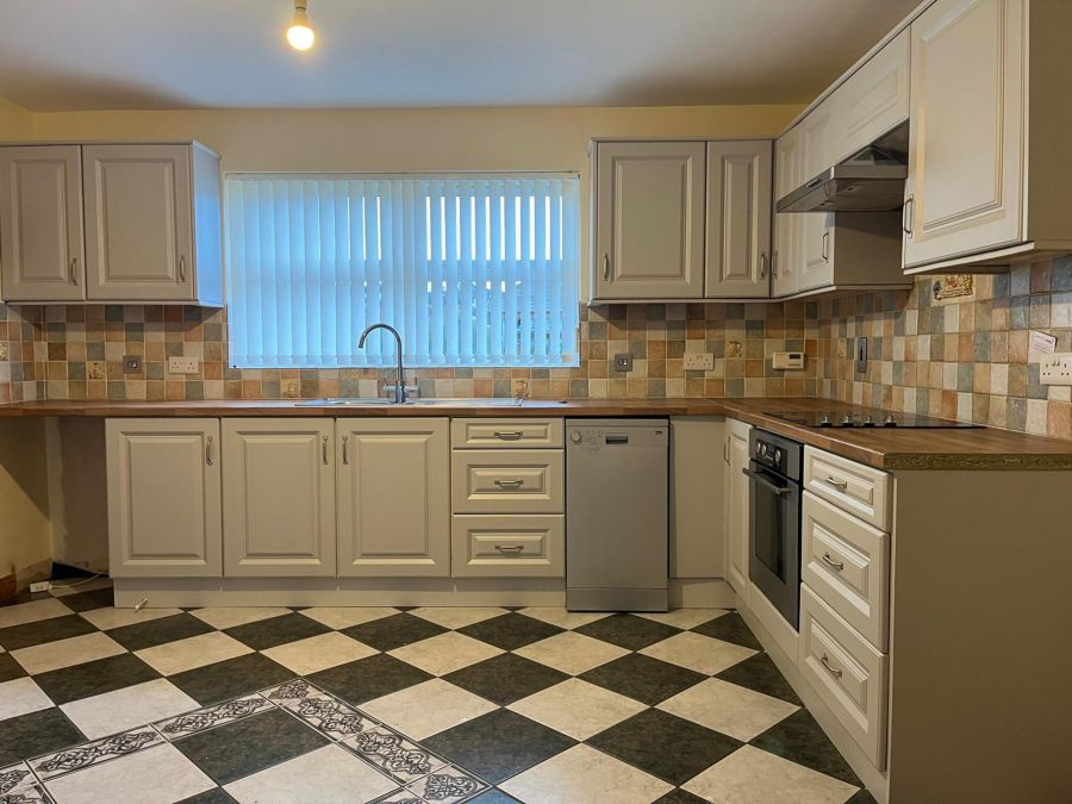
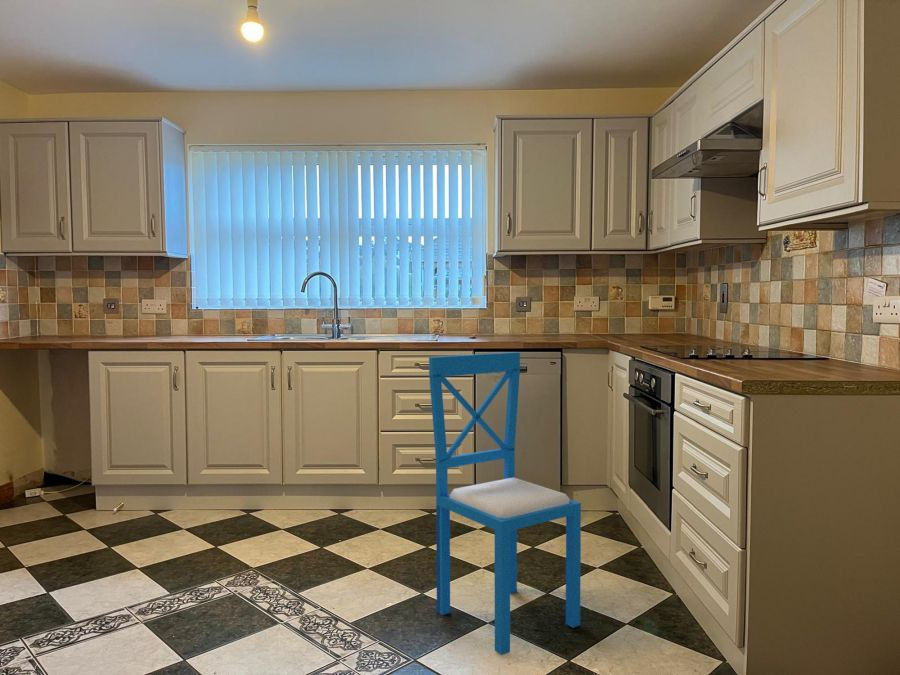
+ dining chair (504, 488)
